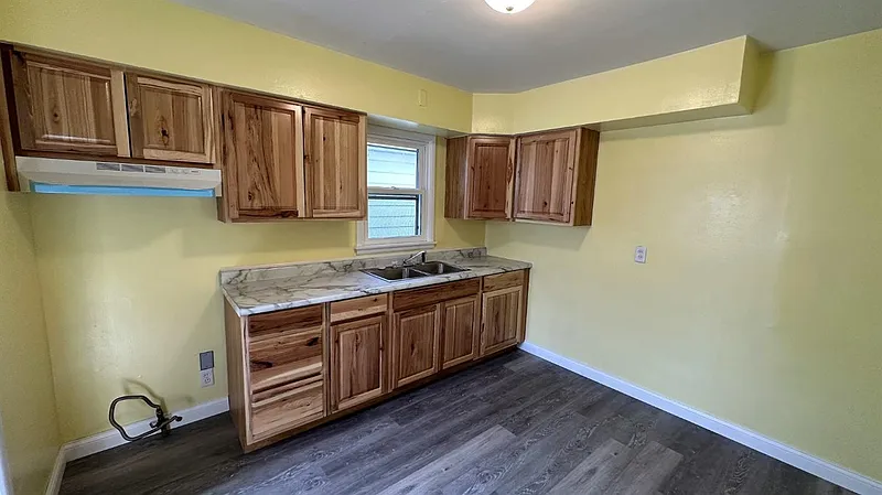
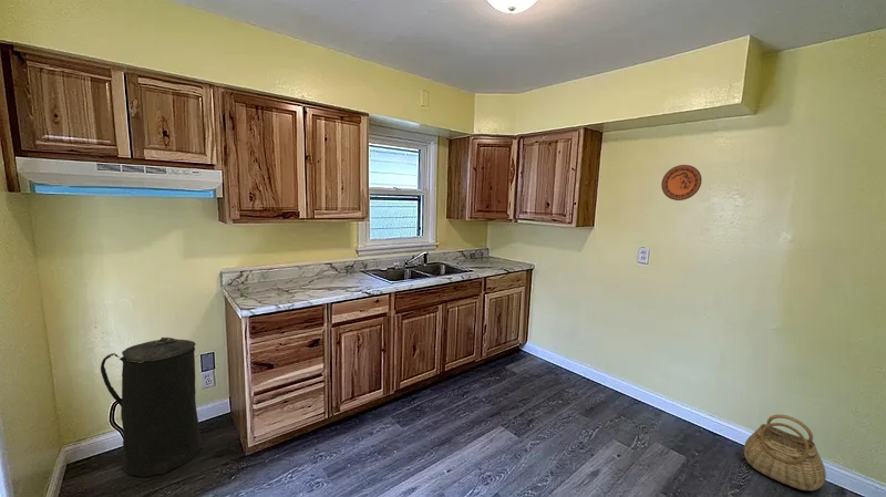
+ basket (784, 447)
+ decorative plate (680, 183)
+ trash can (154, 398)
